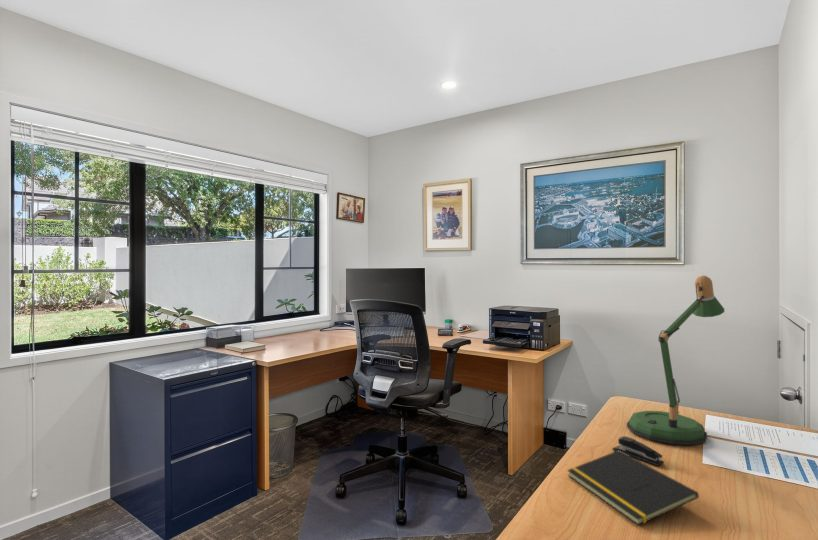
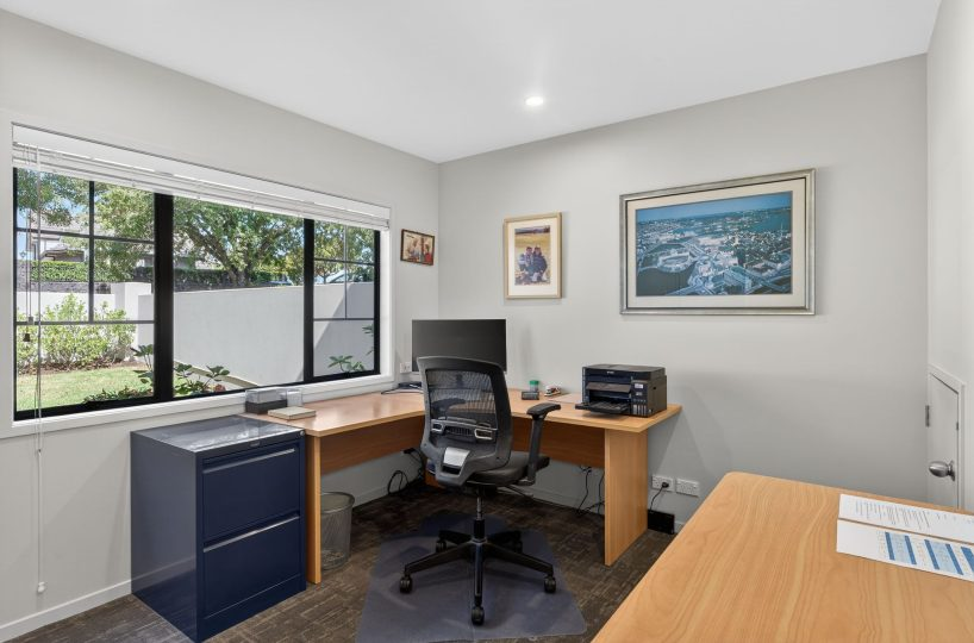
- desk lamp (668, 351)
- notepad (627, 482)
- stapler (637, 449)
